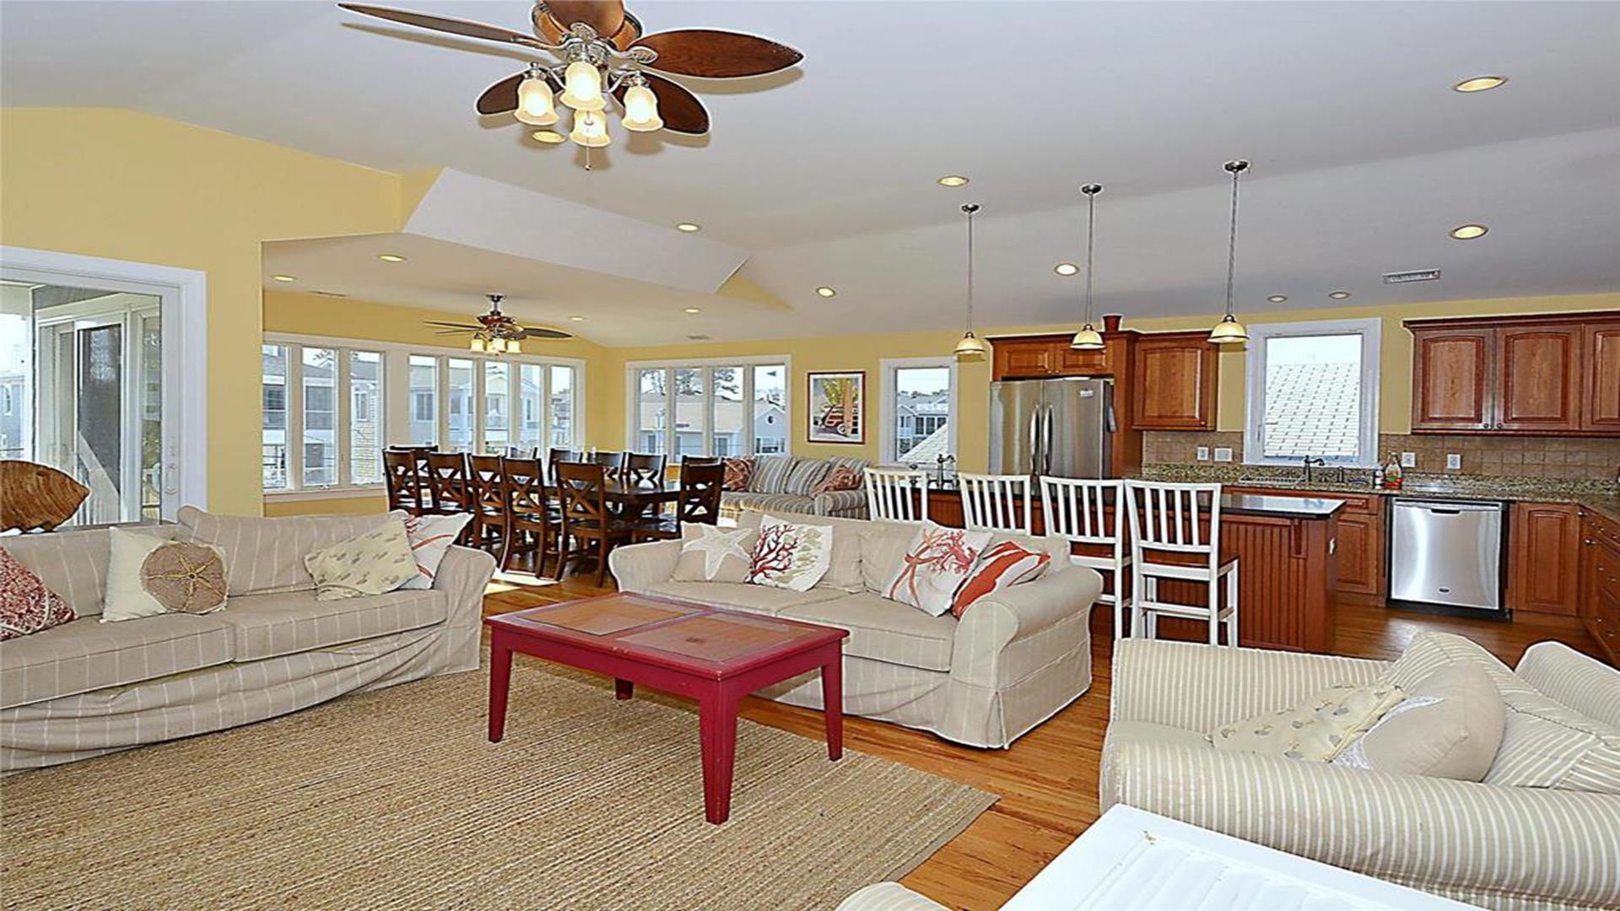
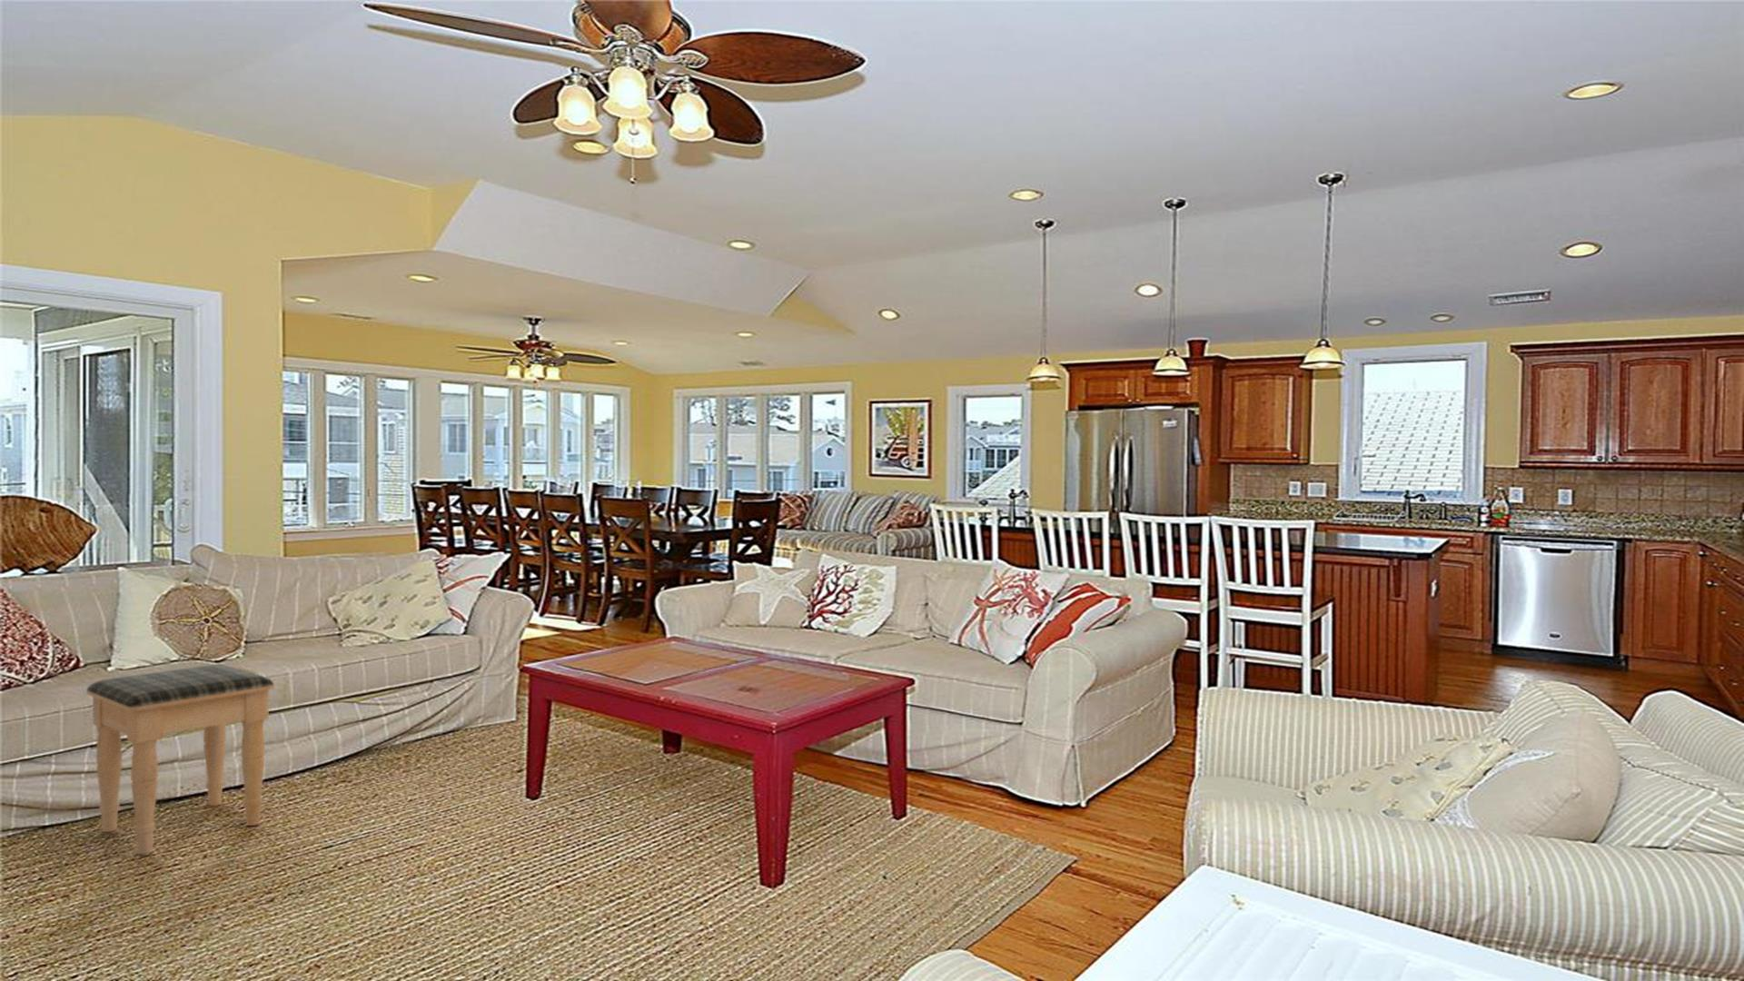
+ footstool (178, 731)
